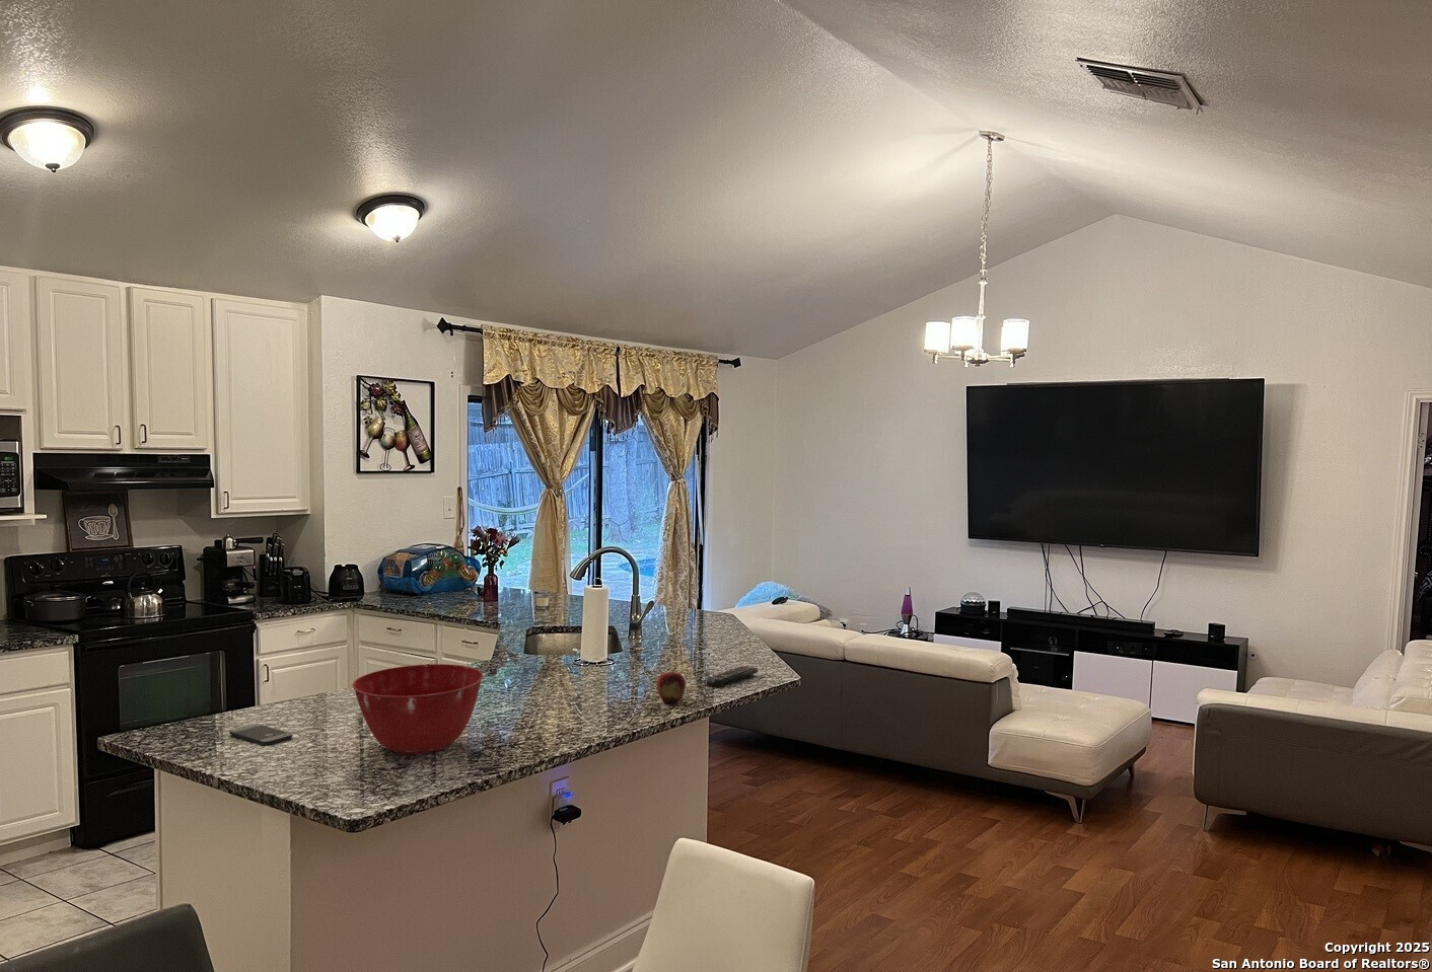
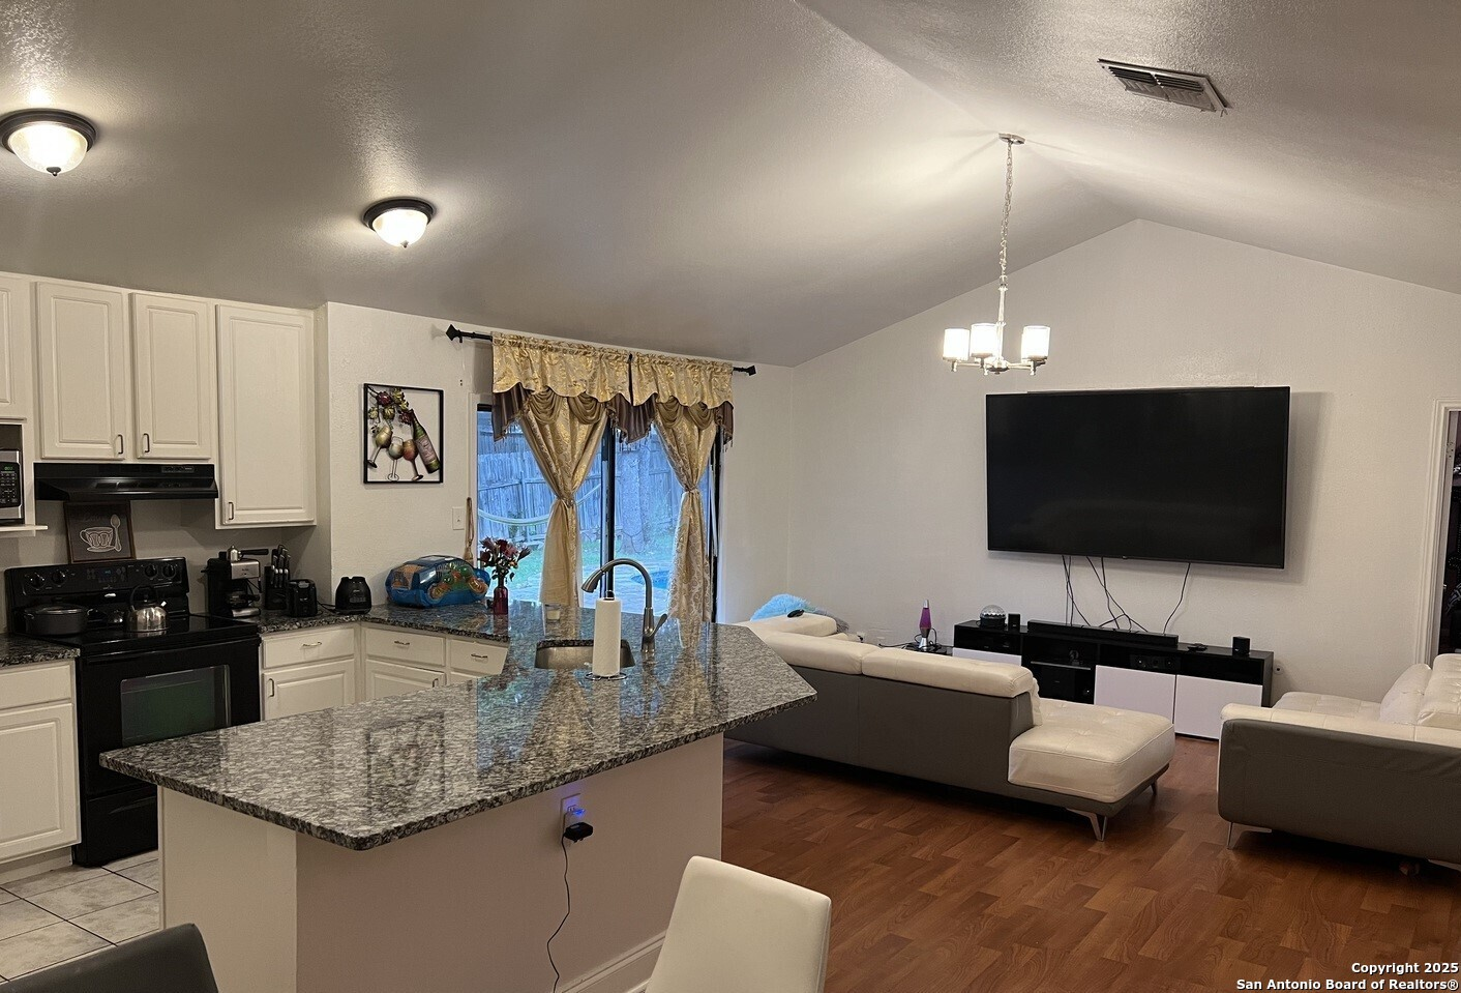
- smartphone (261, 733)
- remote control (732, 676)
- mixing bowl (419, 711)
- fruit (670, 685)
